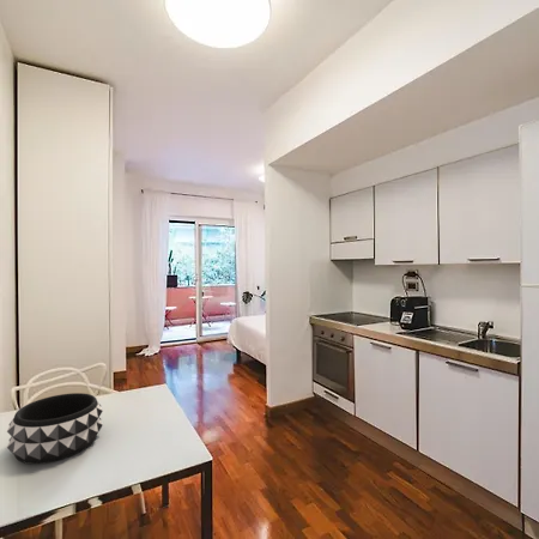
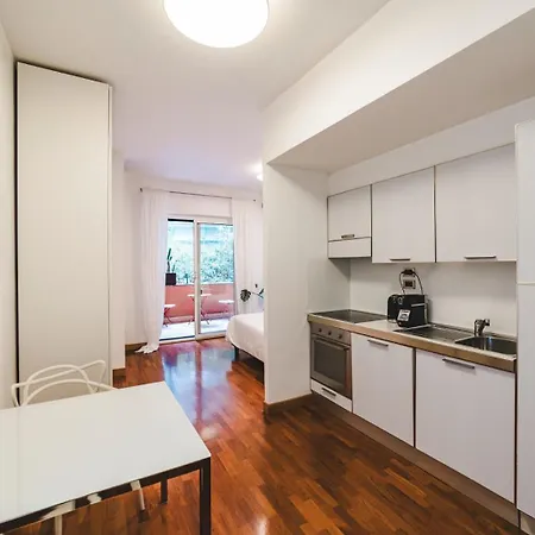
- decorative bowl (57, 424)
